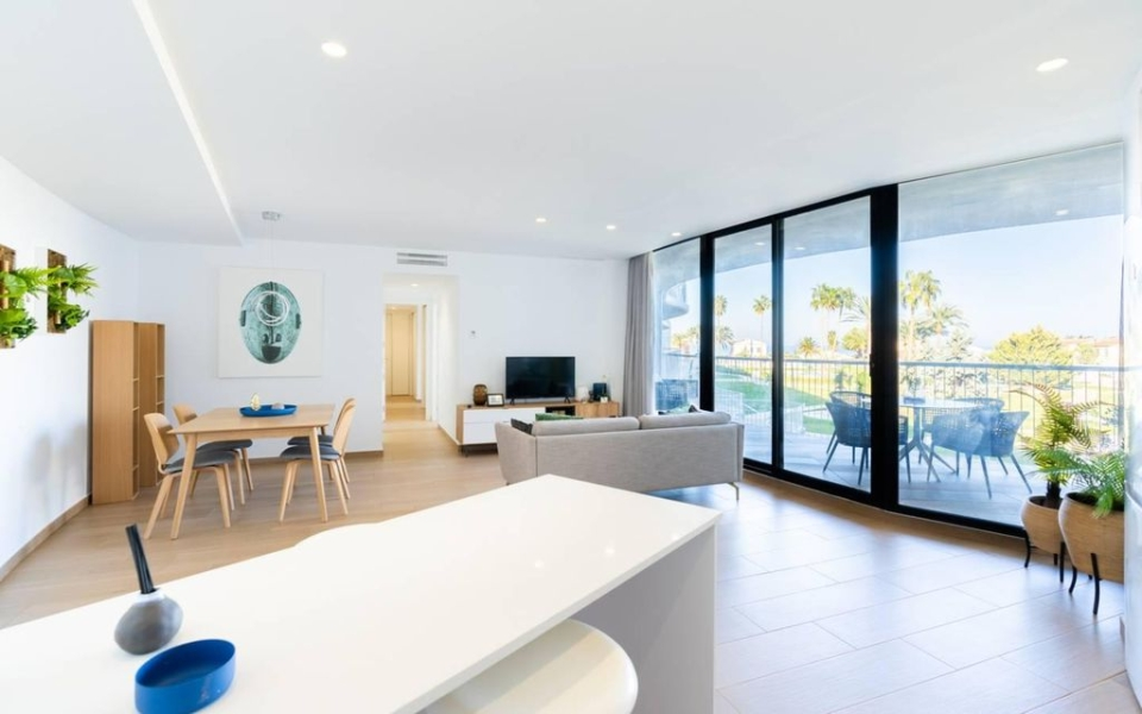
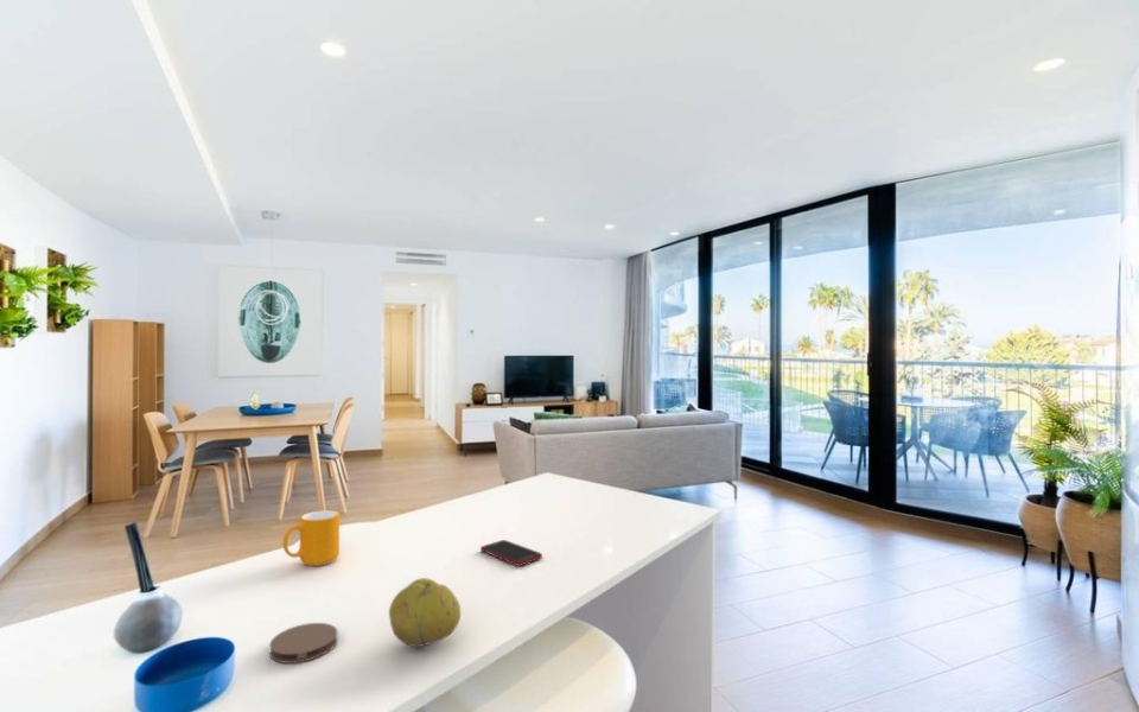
+ mug (311, 540)
+ fruit (424, 612)
+ coaster (304, 641)
+ cell phone (510, 552)
